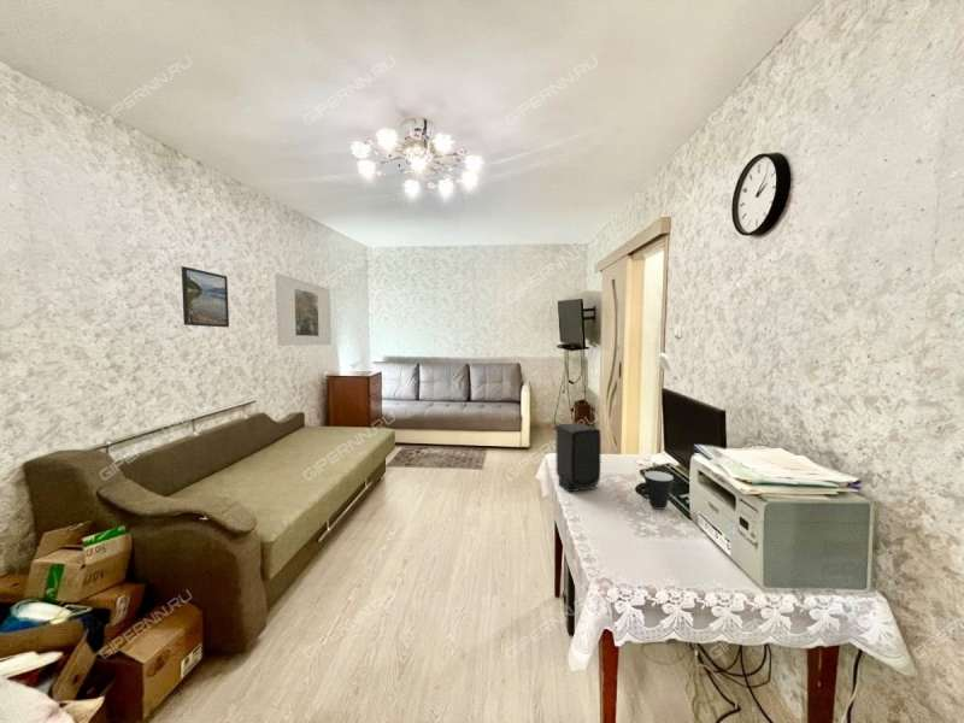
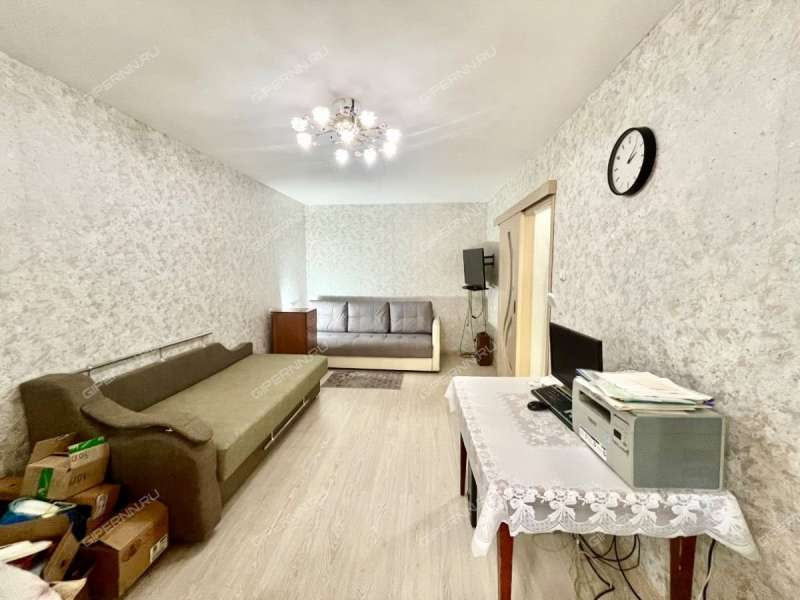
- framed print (306, 313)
- speaker (577, 457)
- mug (654, 490)
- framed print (206, 299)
